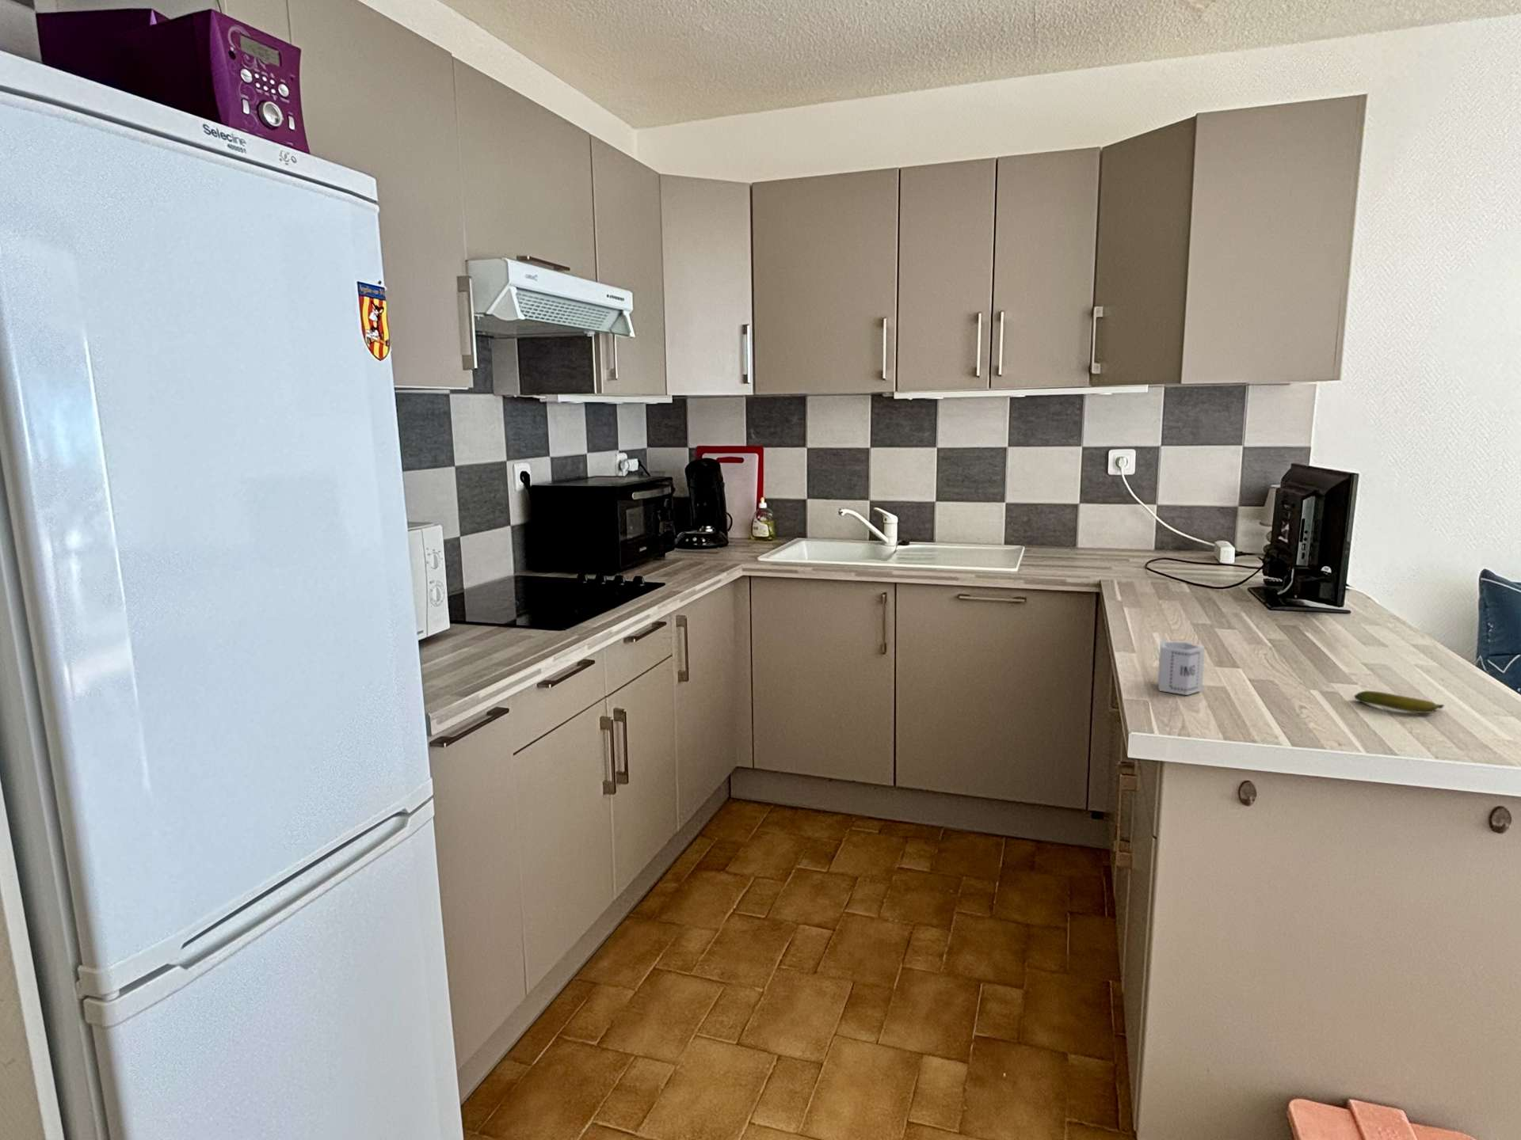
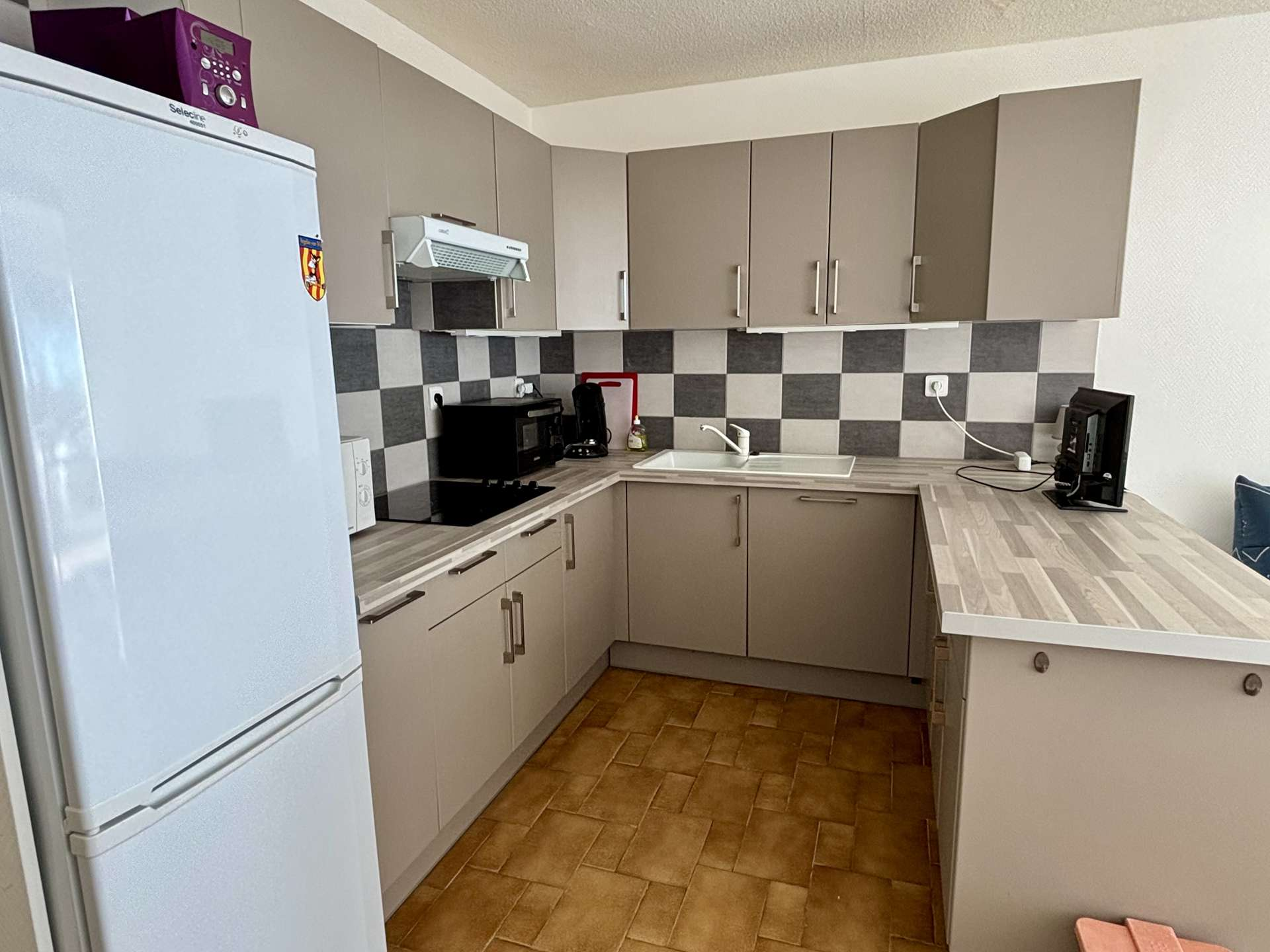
- cup (1177, 666)
- banana (1402, 699)
